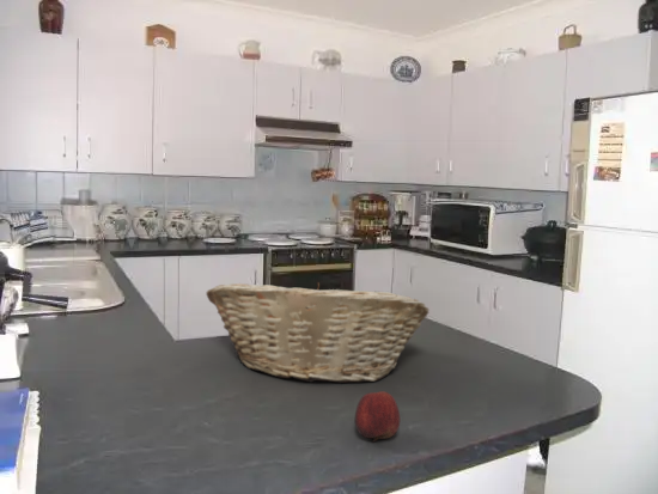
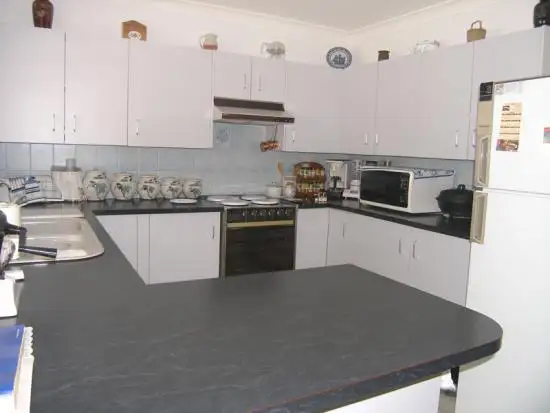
- fruit basket (316, 321)
- apple (377, 415)
